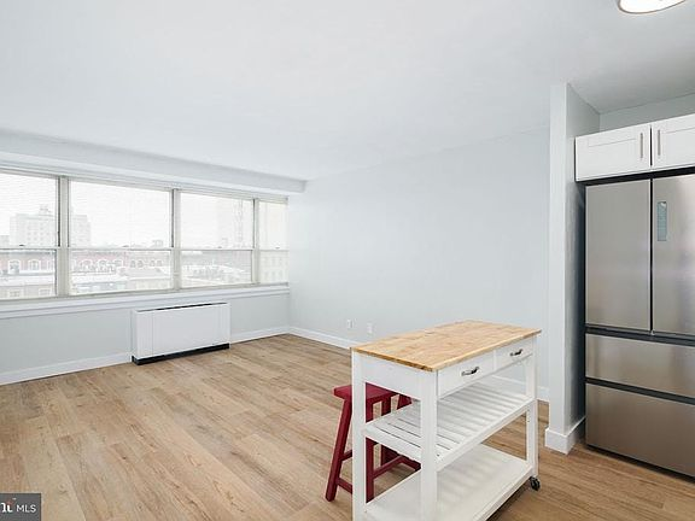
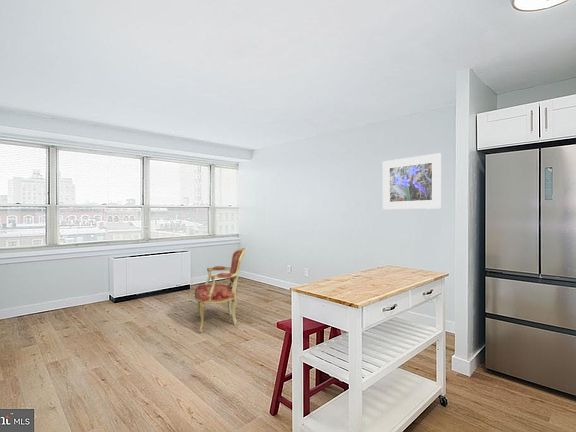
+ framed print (409, 183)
+ armchair (220, 284)
